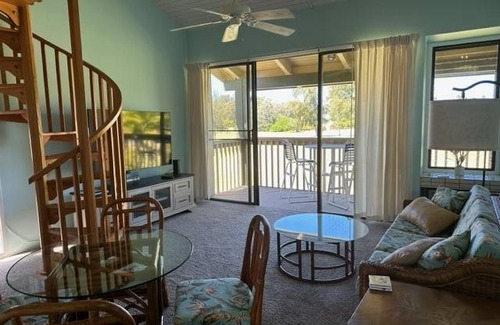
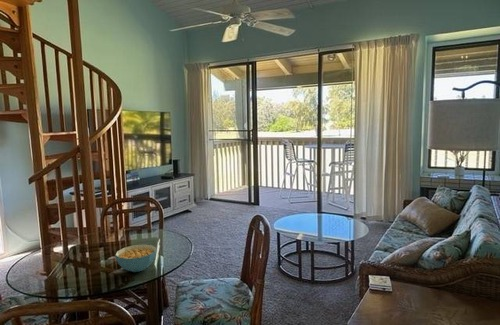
+ cereal bowl (136, 260)
